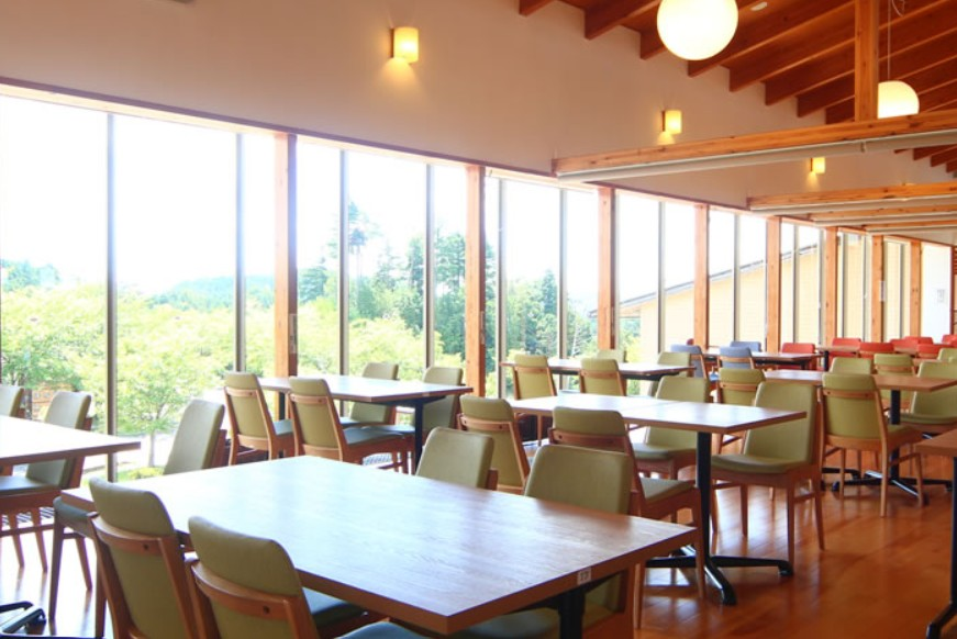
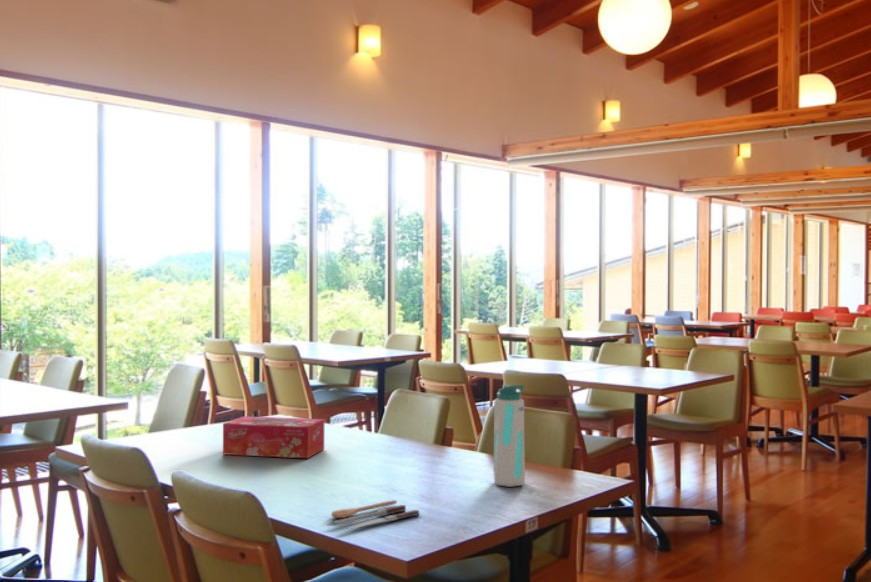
+ water bottle (510, 434)
+ spoon (365, 515)
+ tissue box (274, 436)
